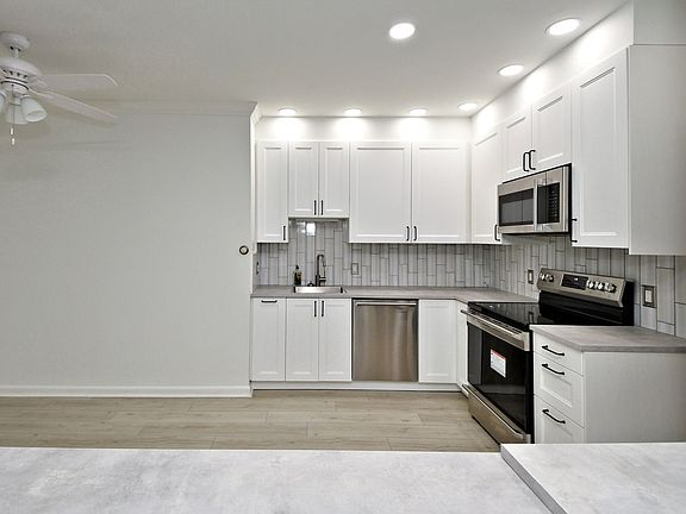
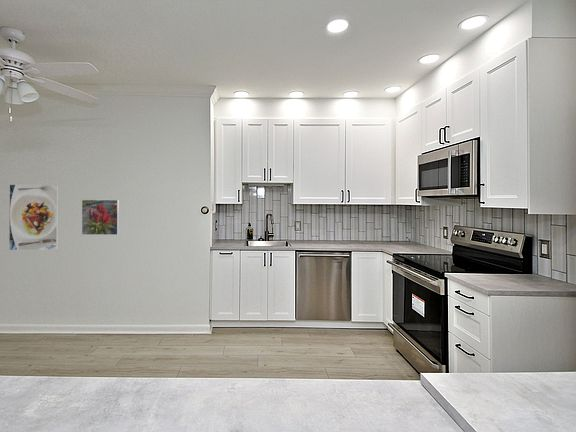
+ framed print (100, 217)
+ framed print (33, 217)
